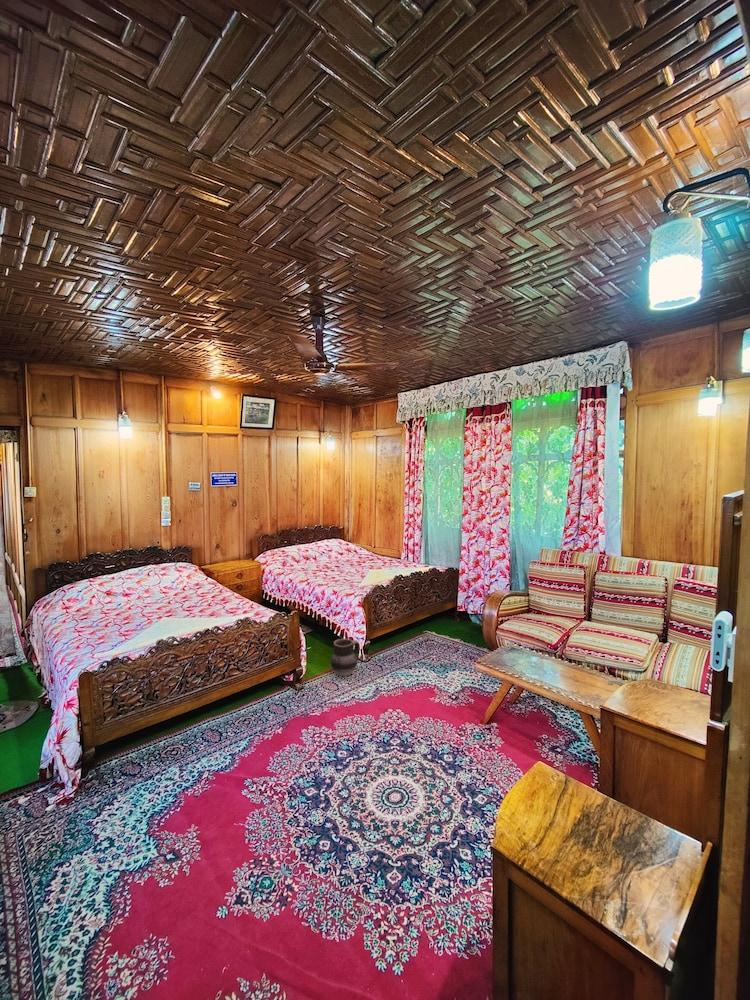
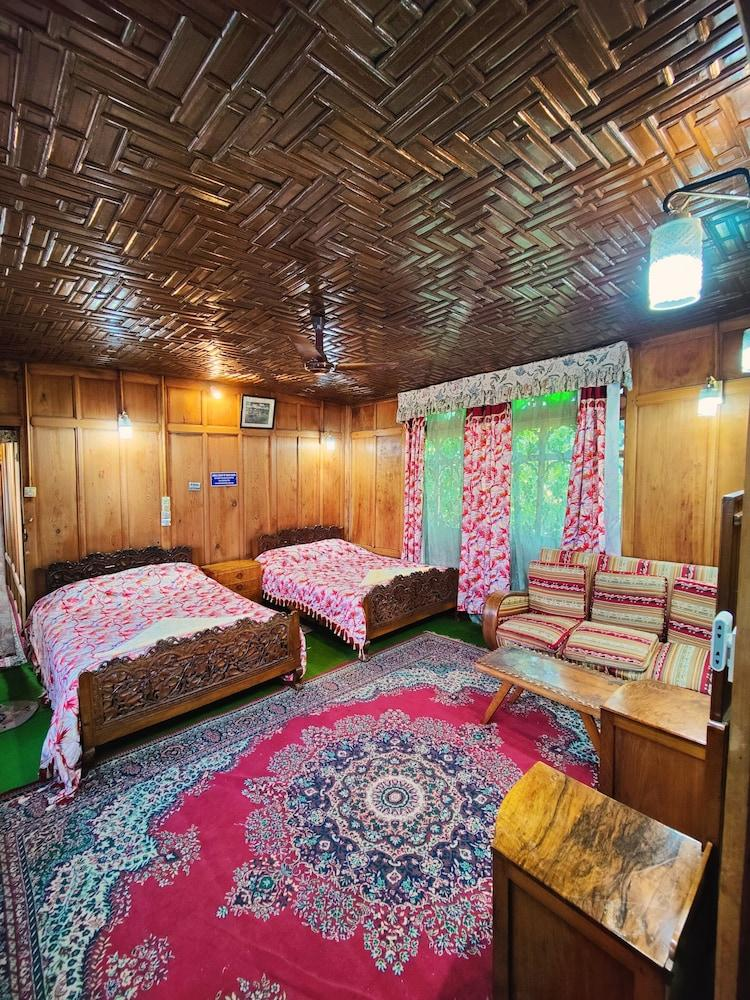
- ceramic jug (346, 656)
